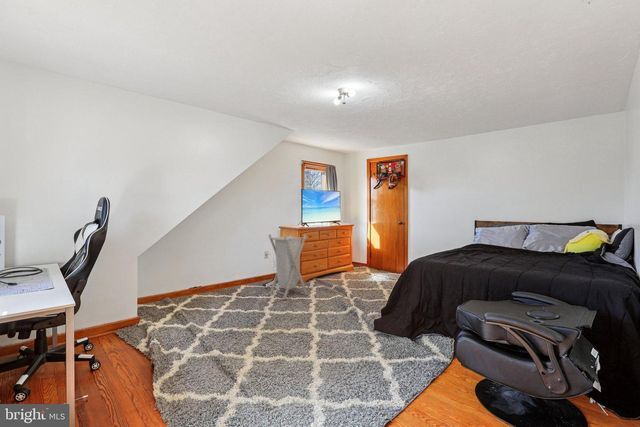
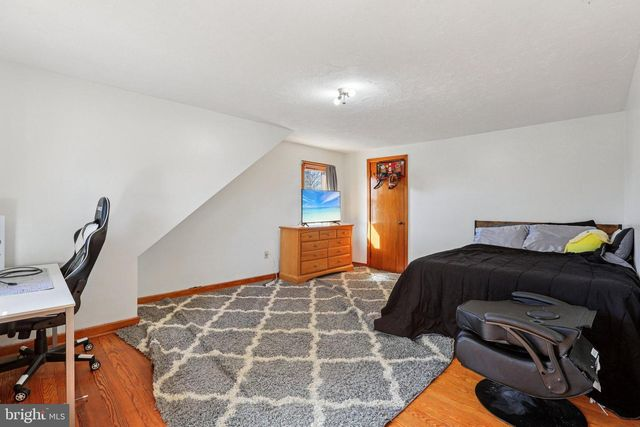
- laundry hamper (287, 264)
